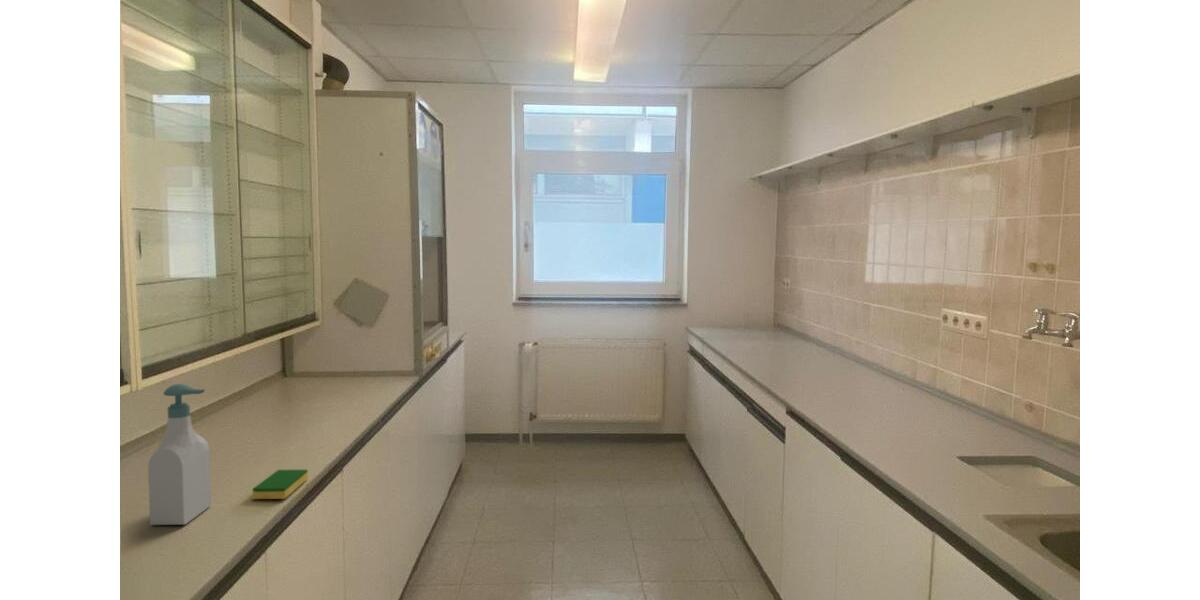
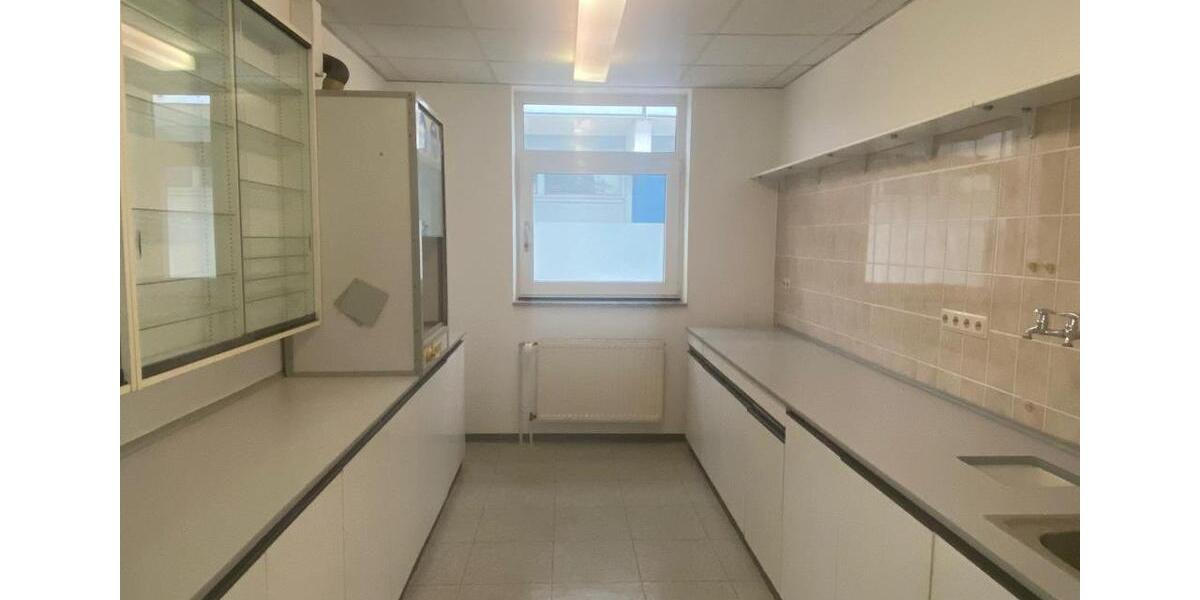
- dish sponge (281, 483)
- soap bottle (184, 450)
